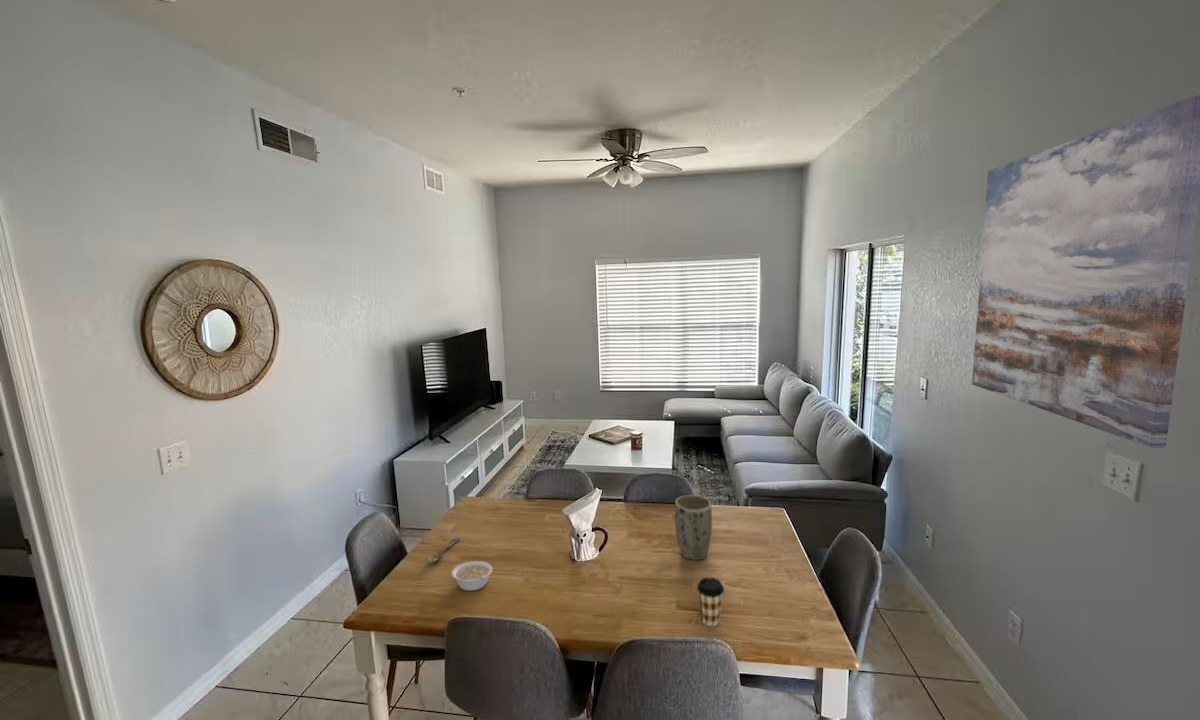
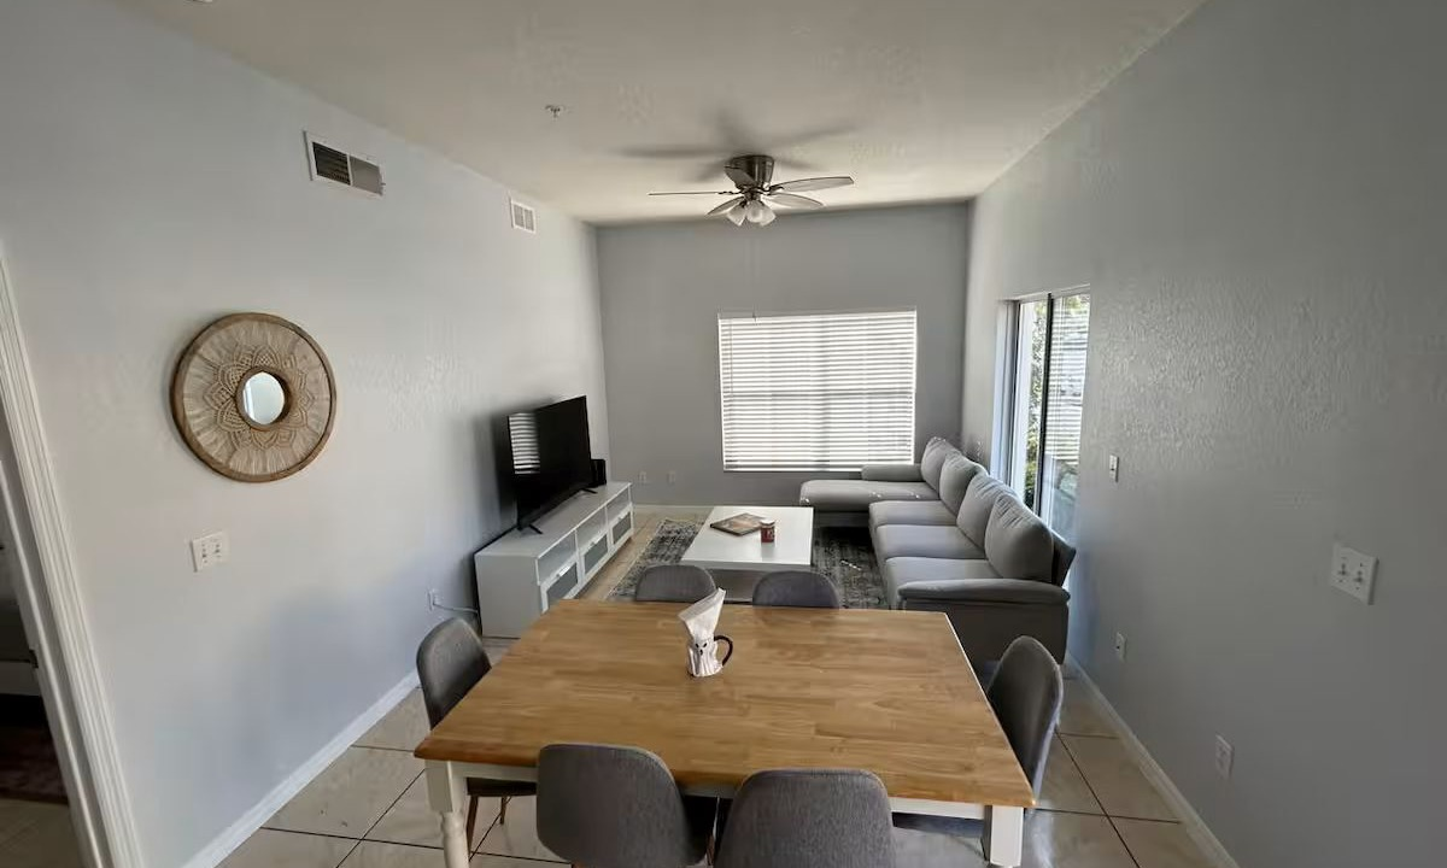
- legume (473, 576)
- wall art (1058, 280)
- plant pot (693, 527)
- coffee cup (710, 602)
- spoon (445, 549)
